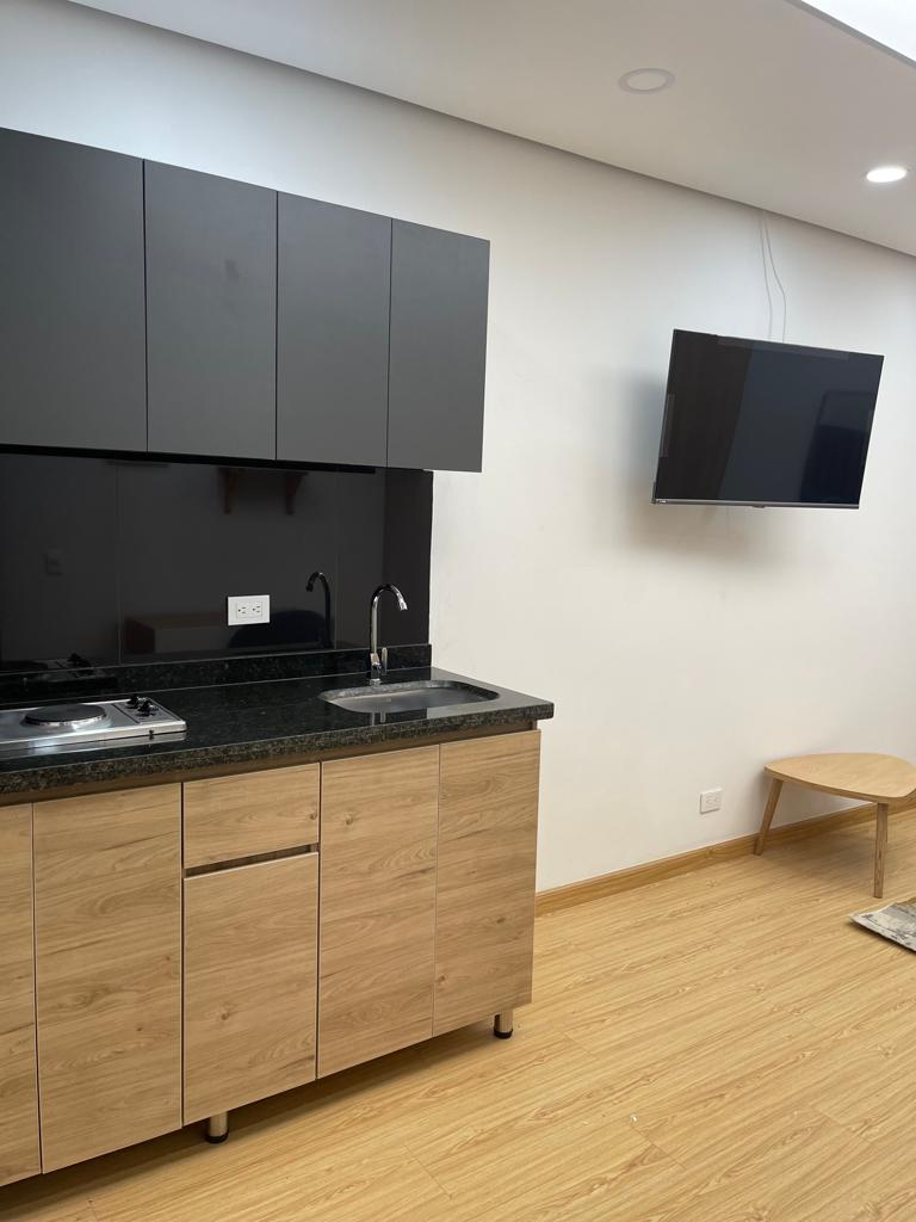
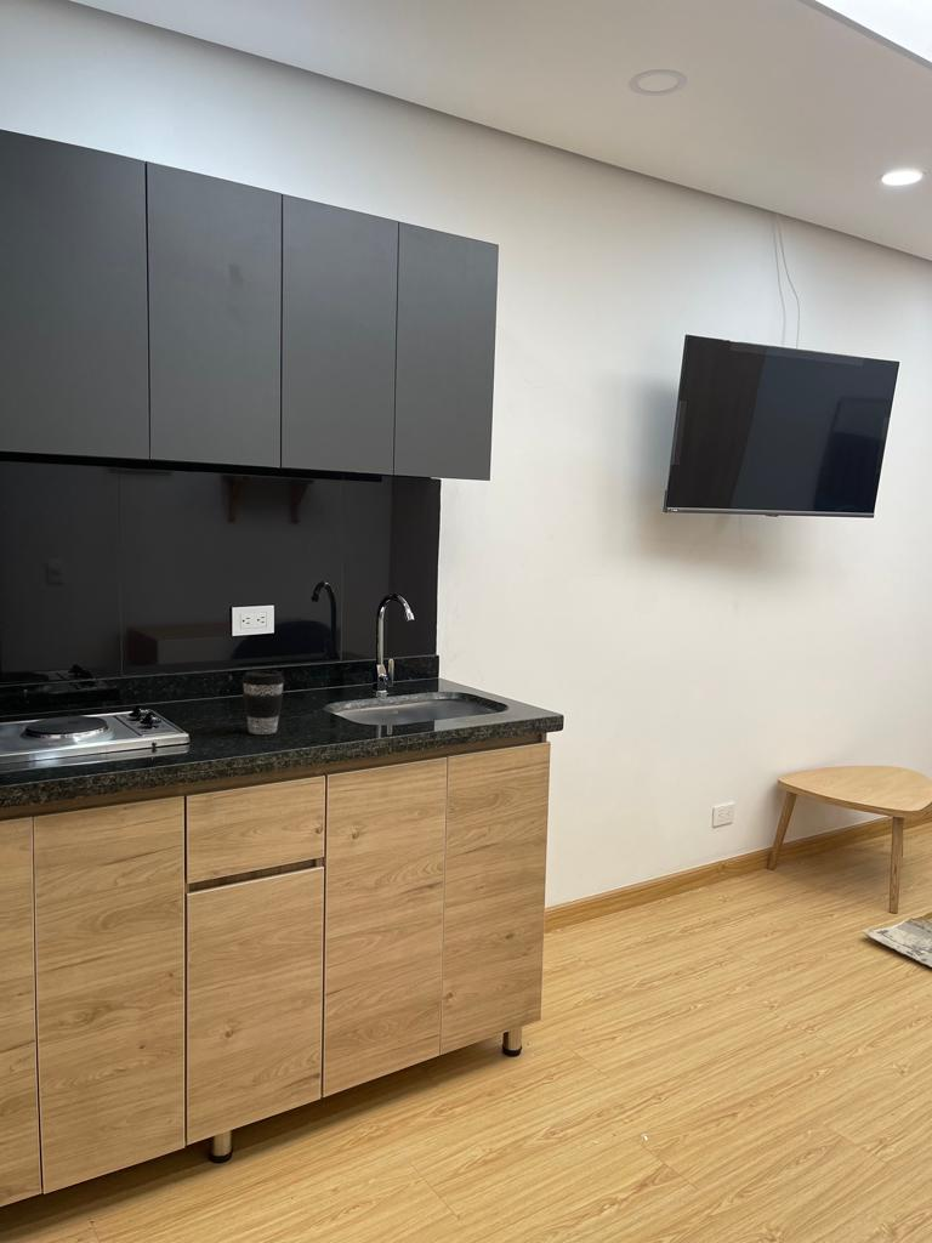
+ coffee cup (262, 702)
